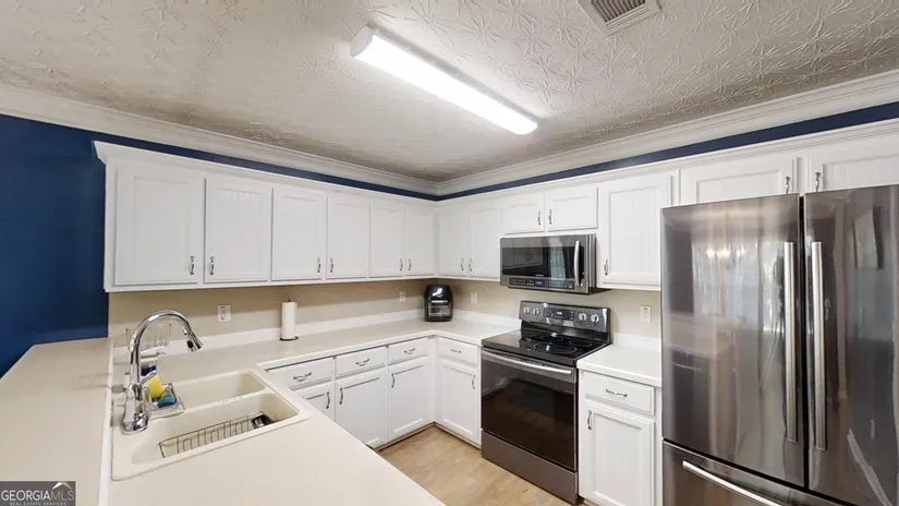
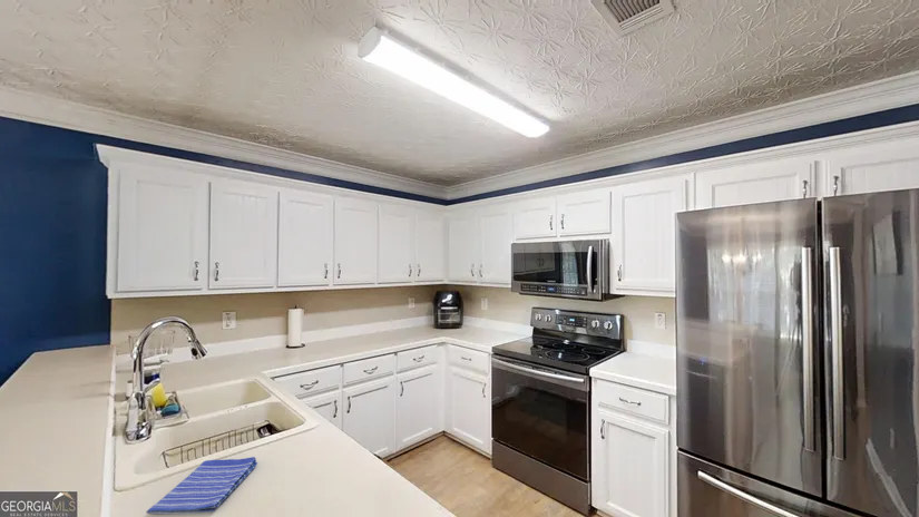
+ dish towel (208, 482)
